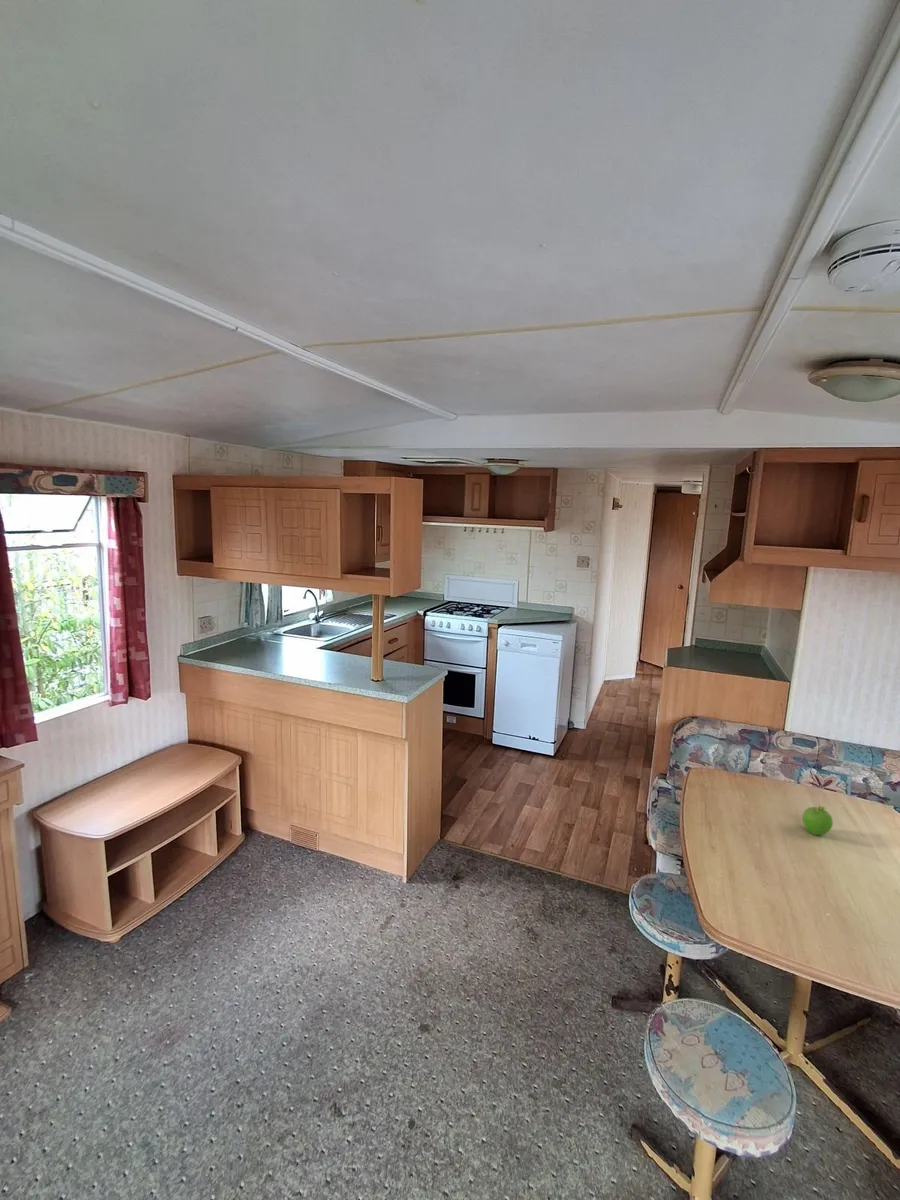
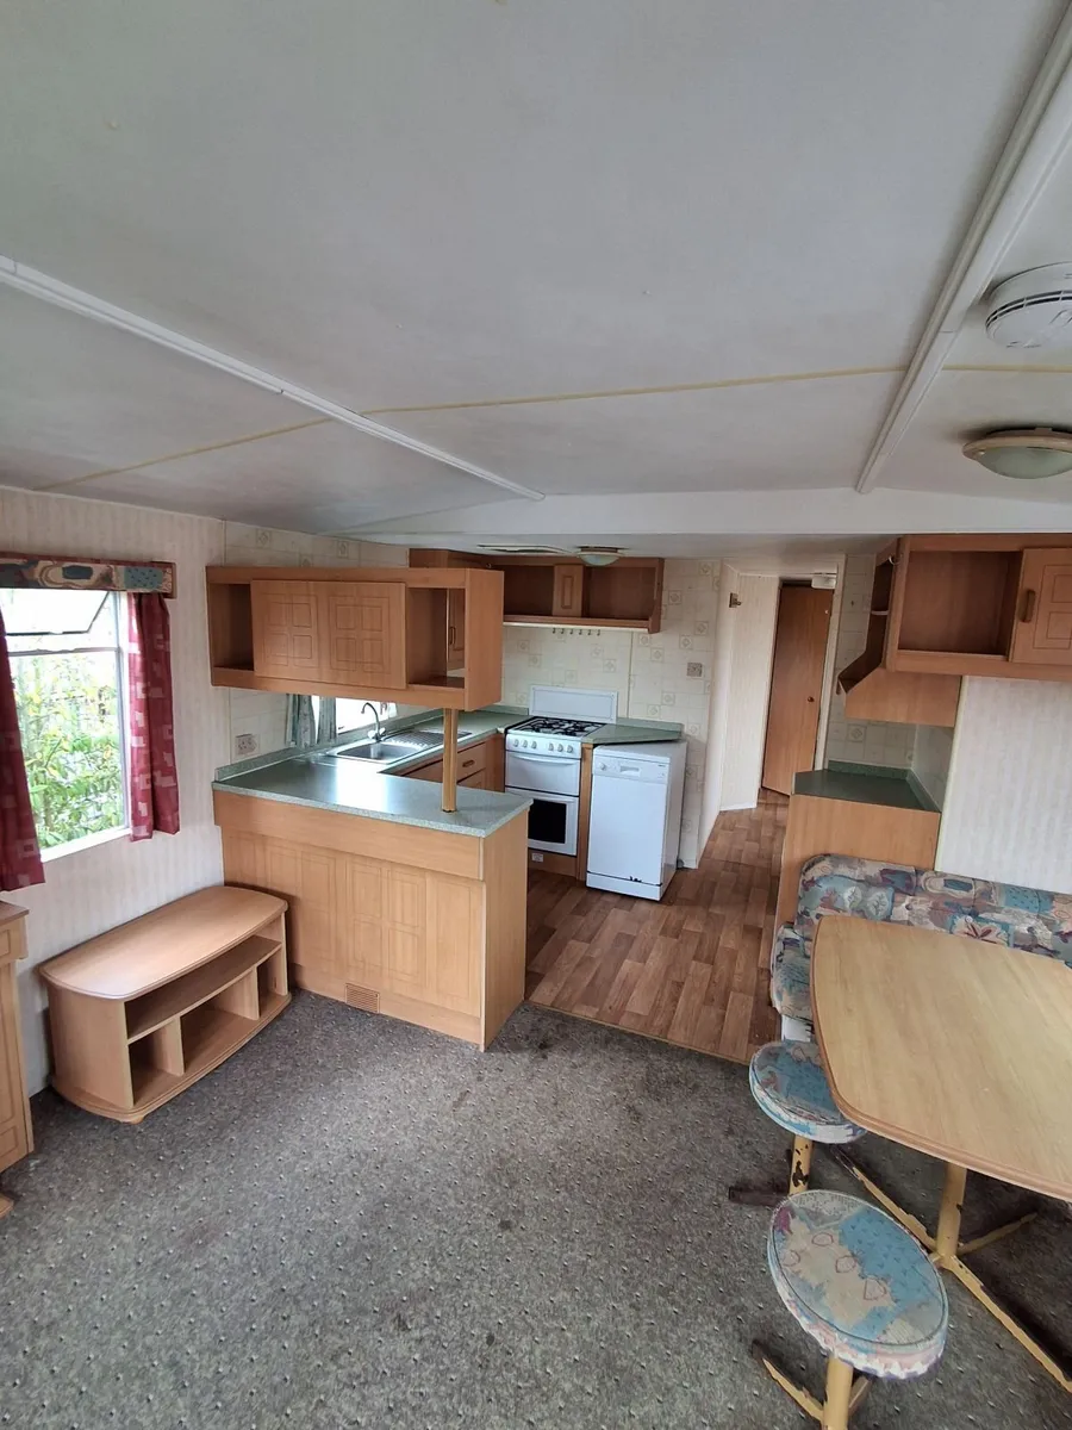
- fruit (817, 819)
